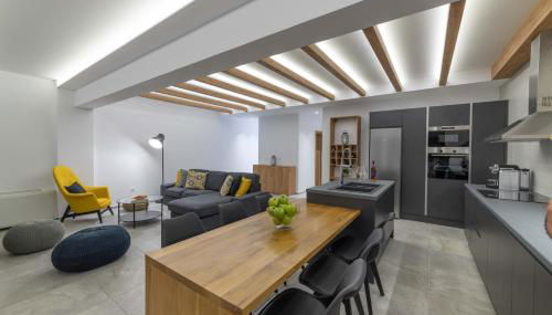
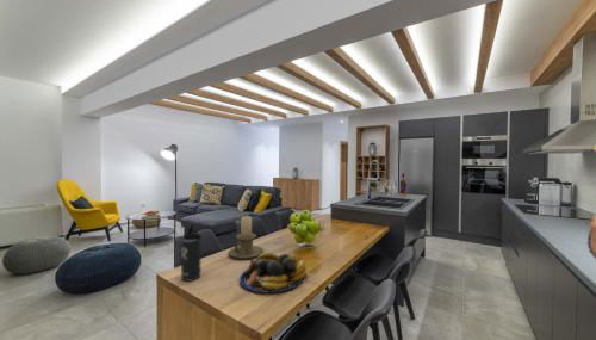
+ thermos bottle (192, 251)
+ fruit bowl (272, 265)
+ candle holder (246, 235)
